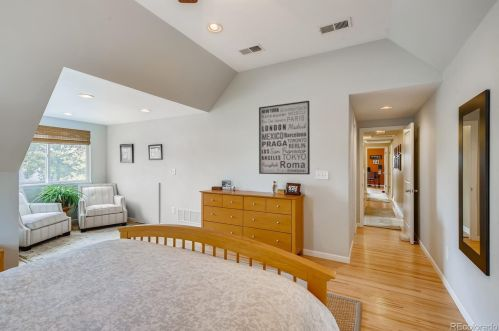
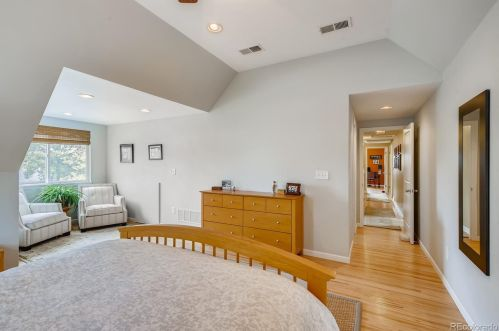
- wall art (283, 139)
